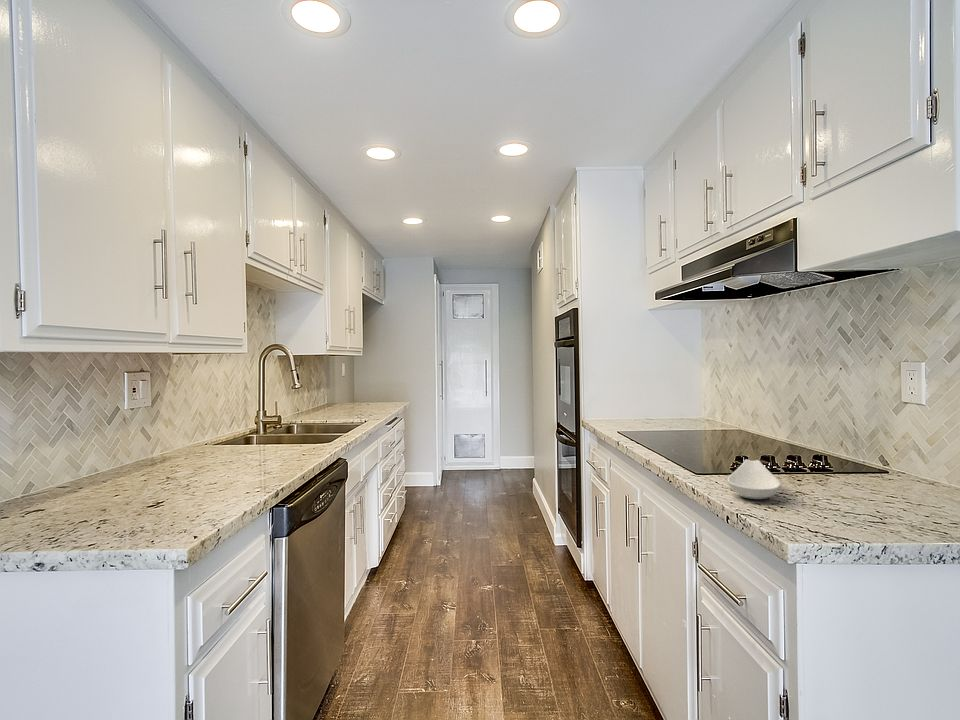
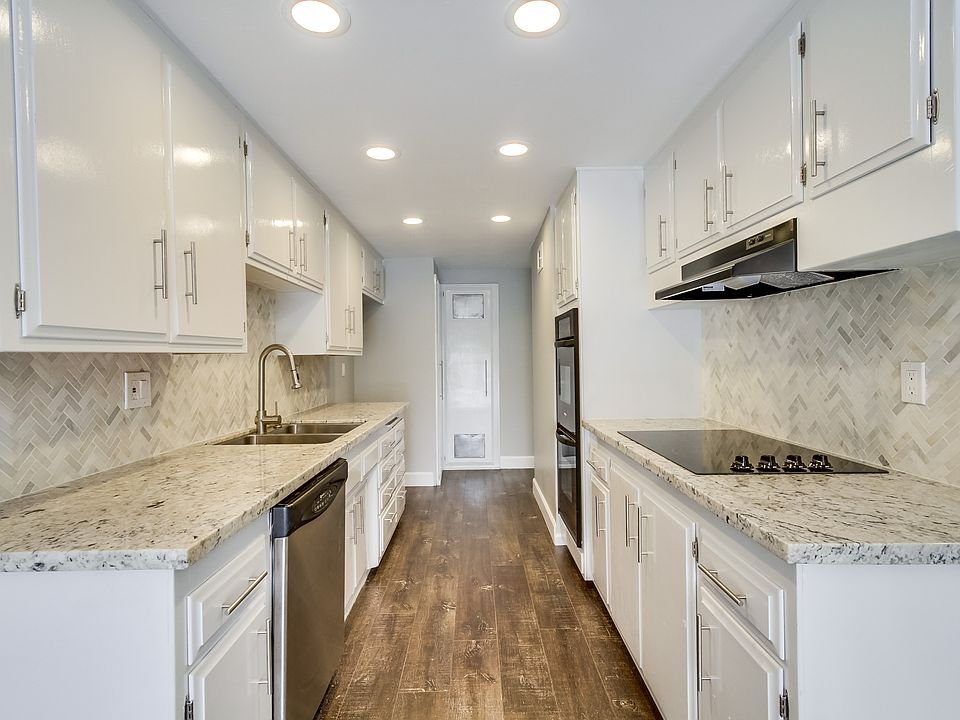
- spoon rest (752, 477)
